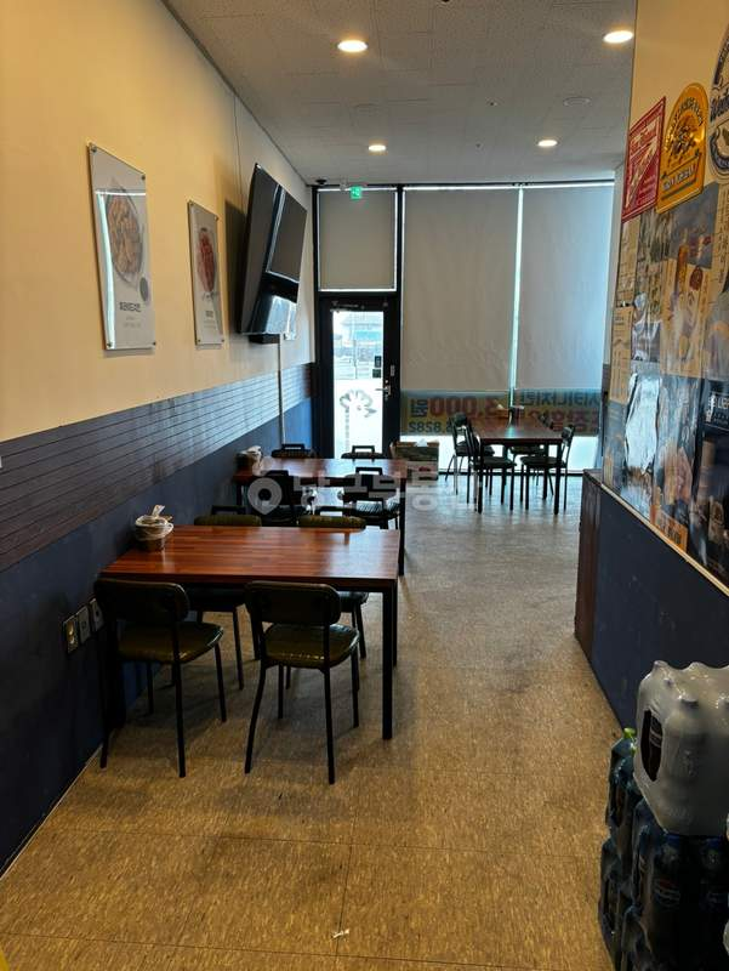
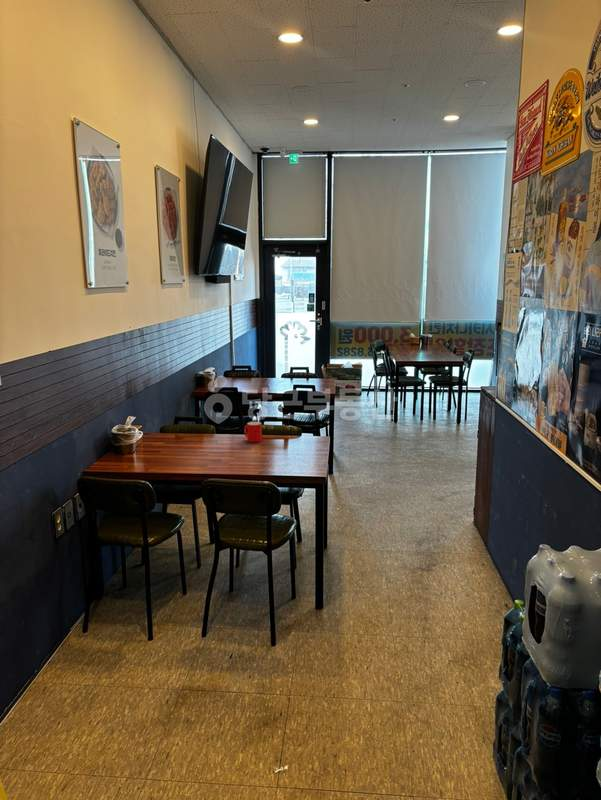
+ cup (252, 431)
